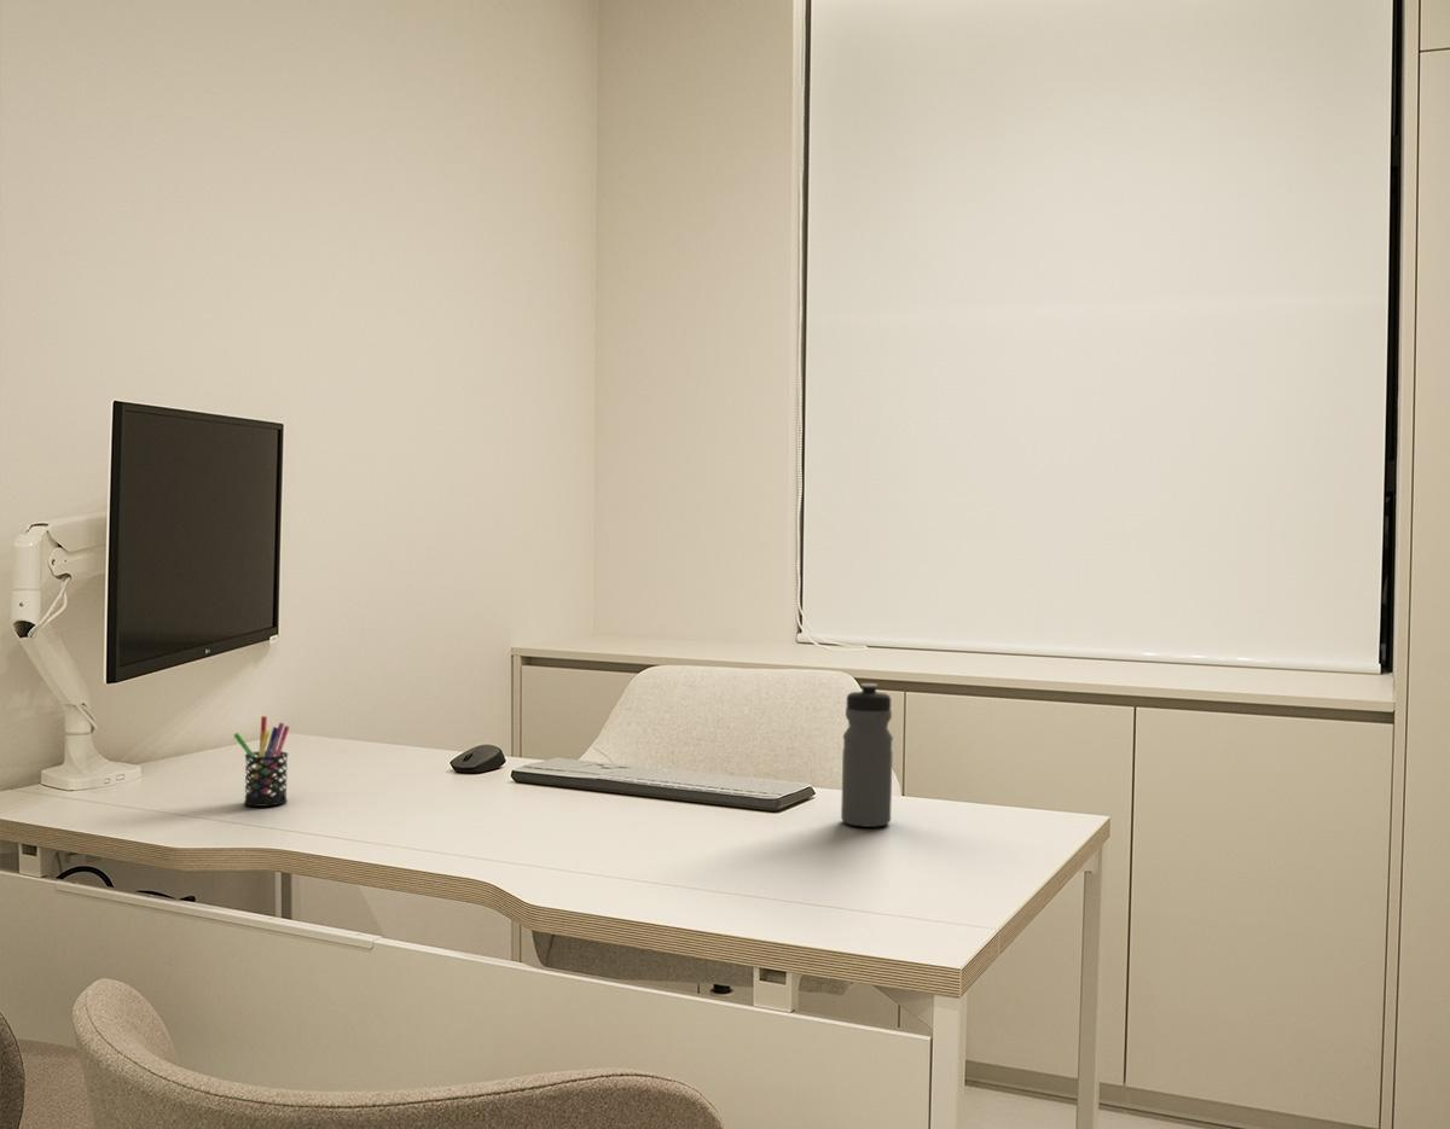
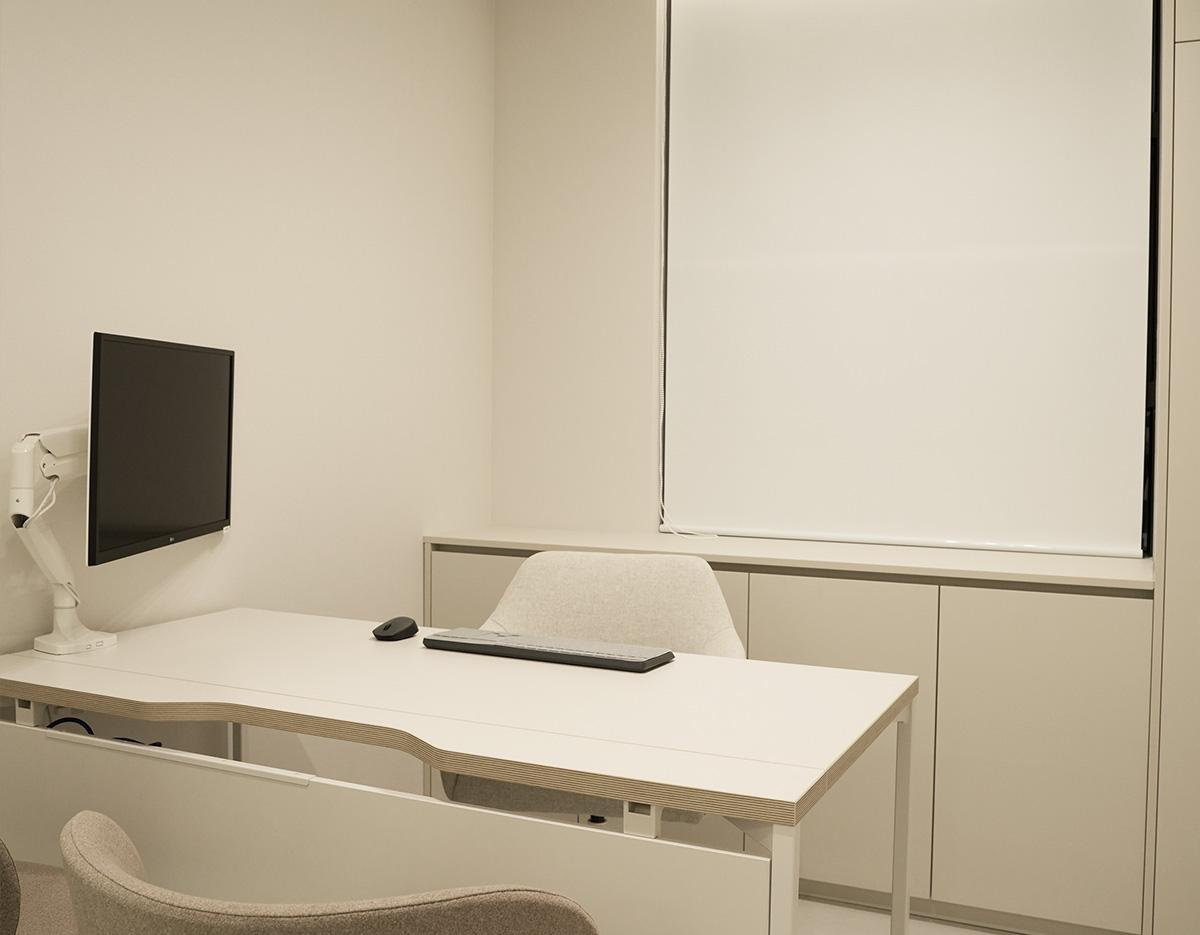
- pen holder (261, 760)
- water bottle (866, 752)
